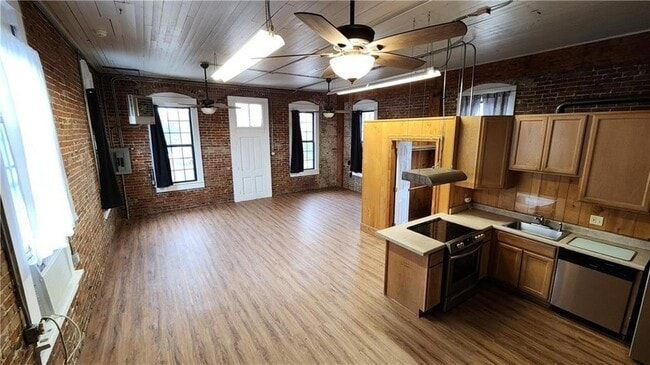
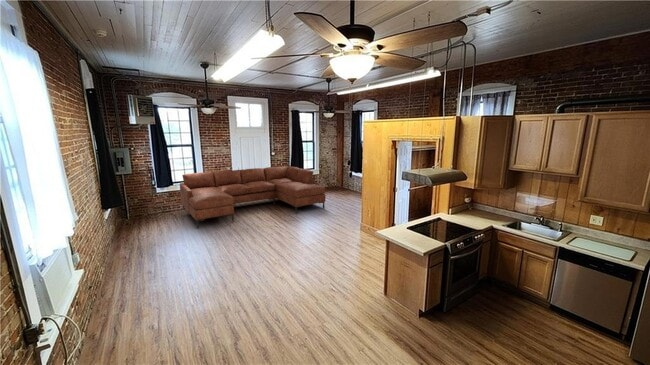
+ sofa (253, 191)
